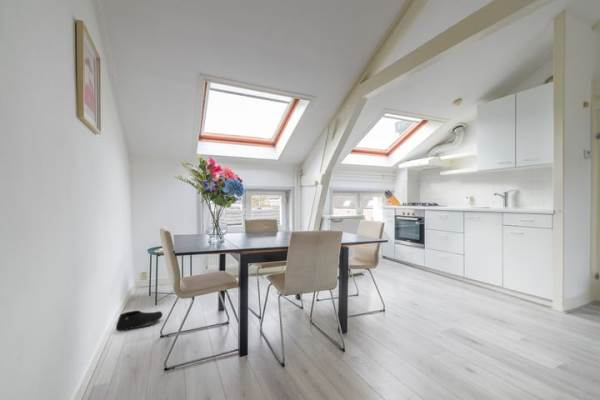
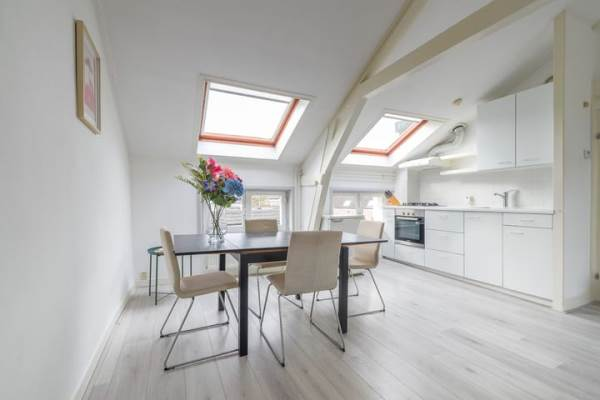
- shoe (140, 317)
